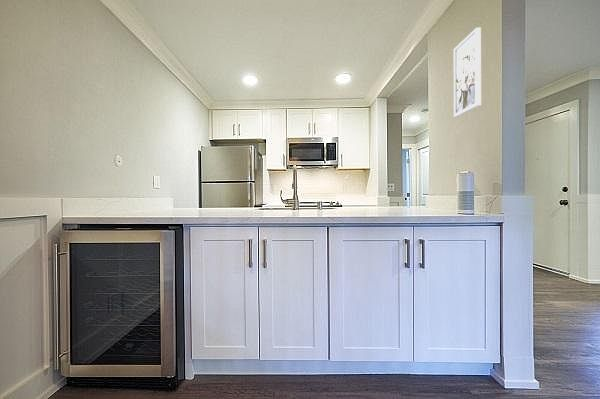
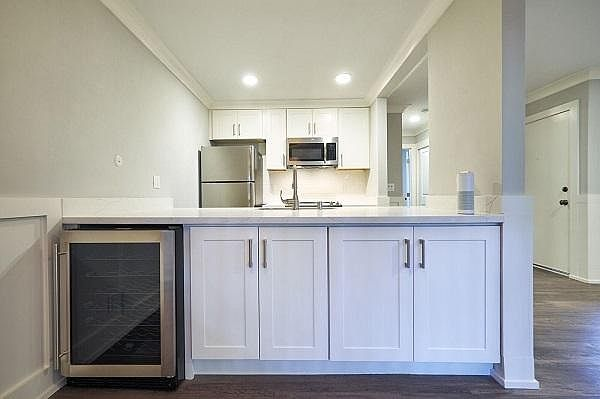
- wall art (466, 75)
